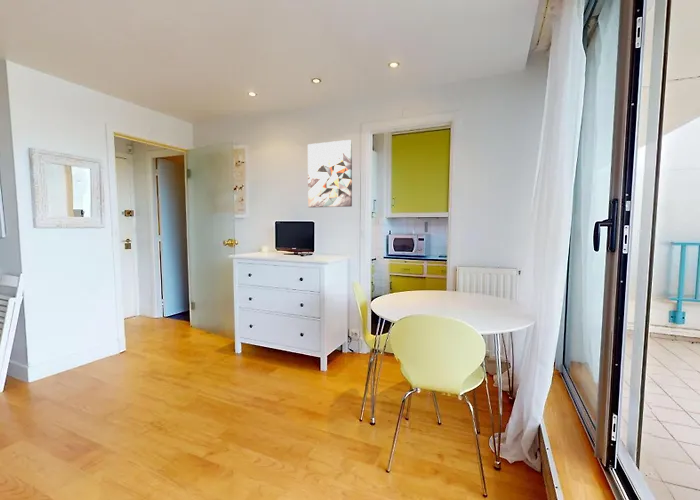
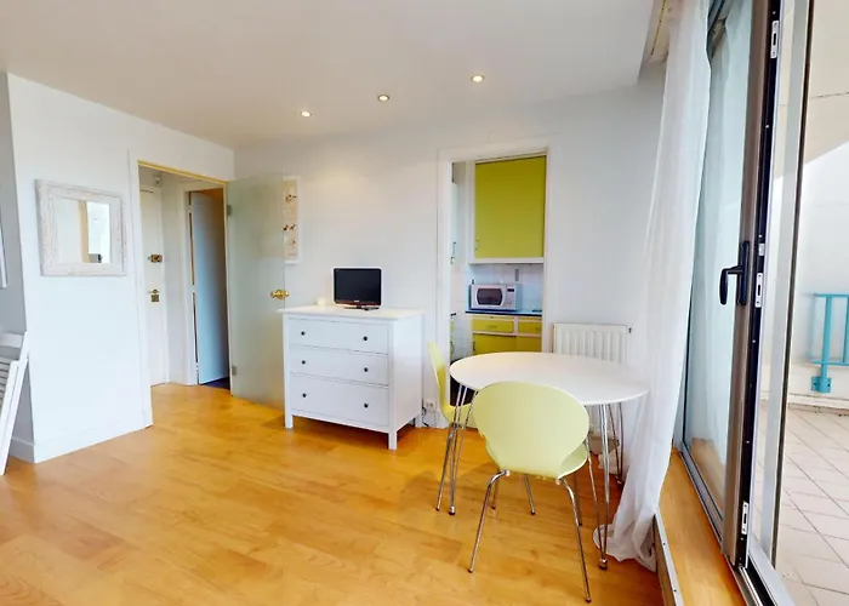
- wall art (329, 174)
